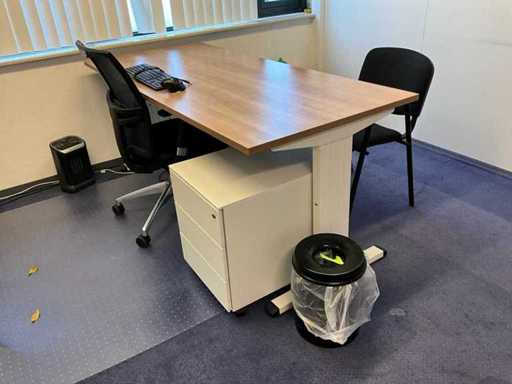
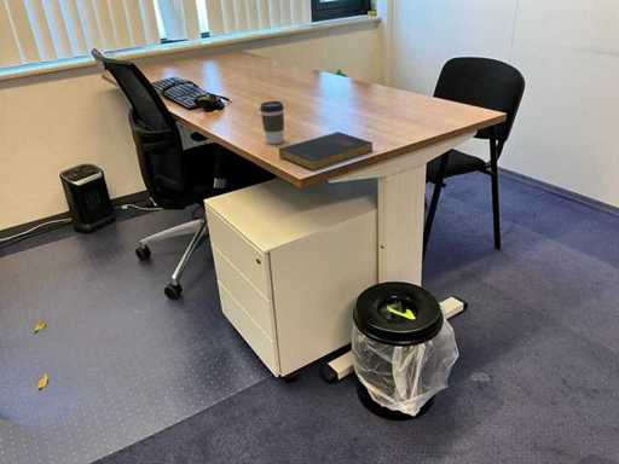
+ book (324, 150)
+ coffee cup (273, 122)
